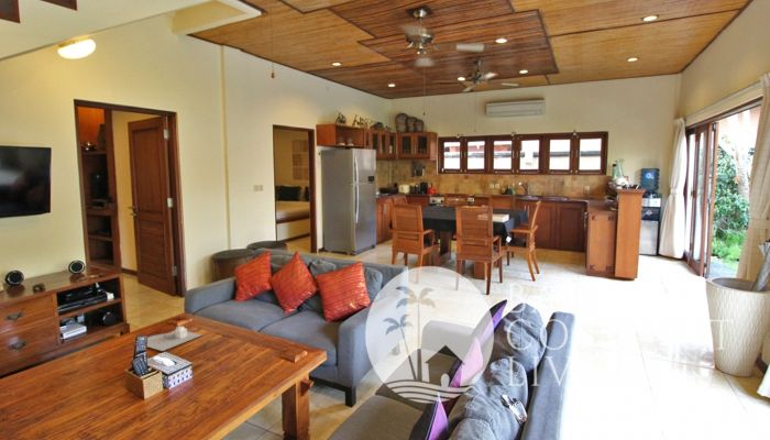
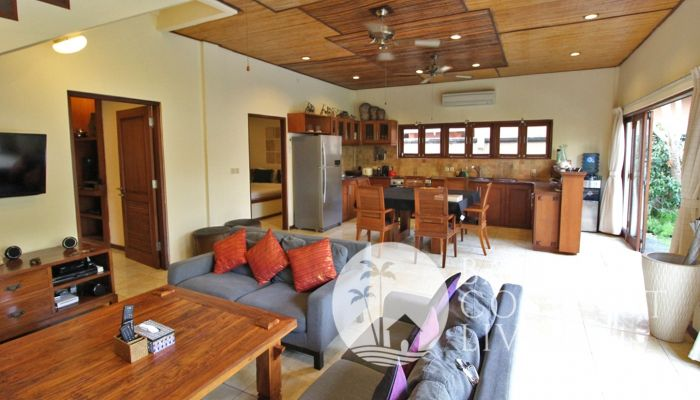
- tissue box (168, 333)
